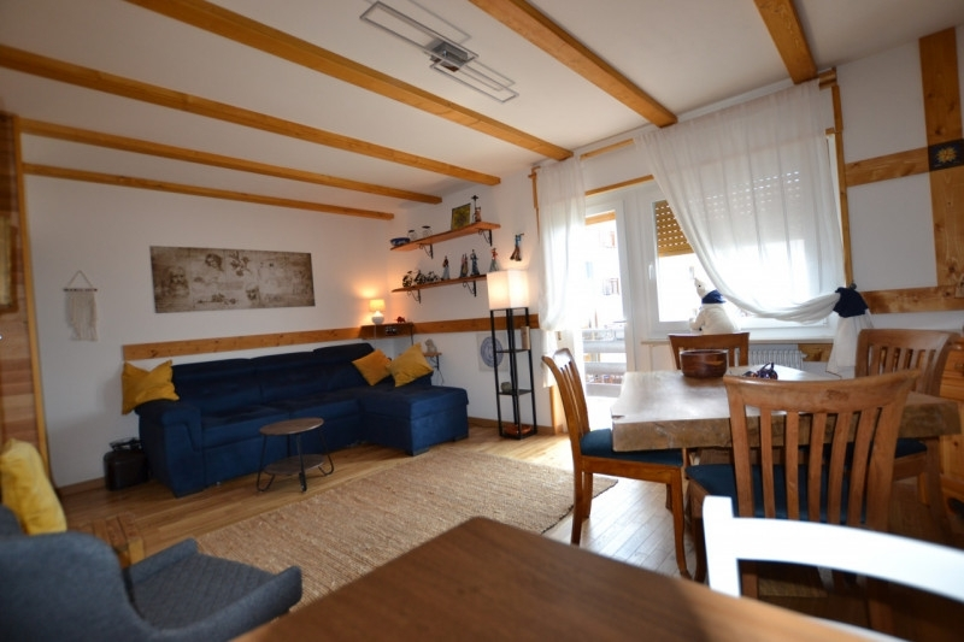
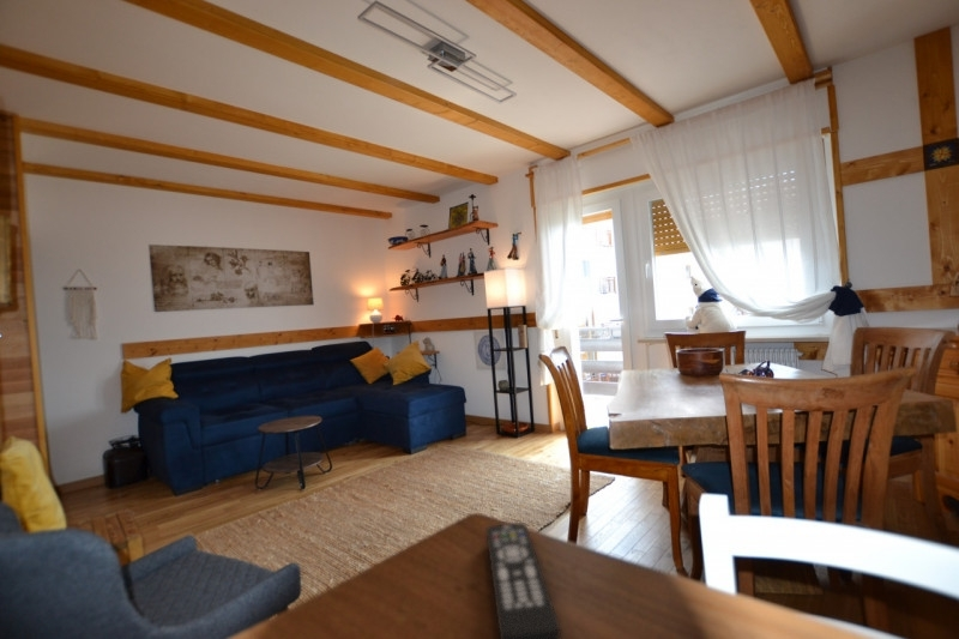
+ remote control (515, 574)
